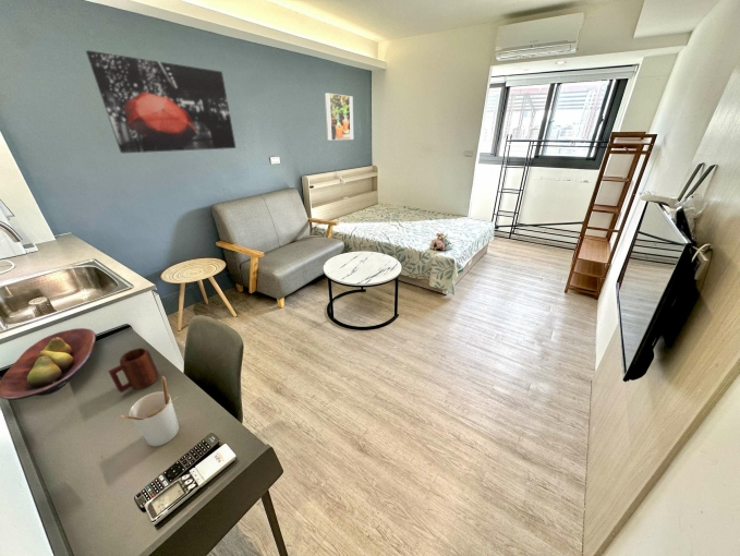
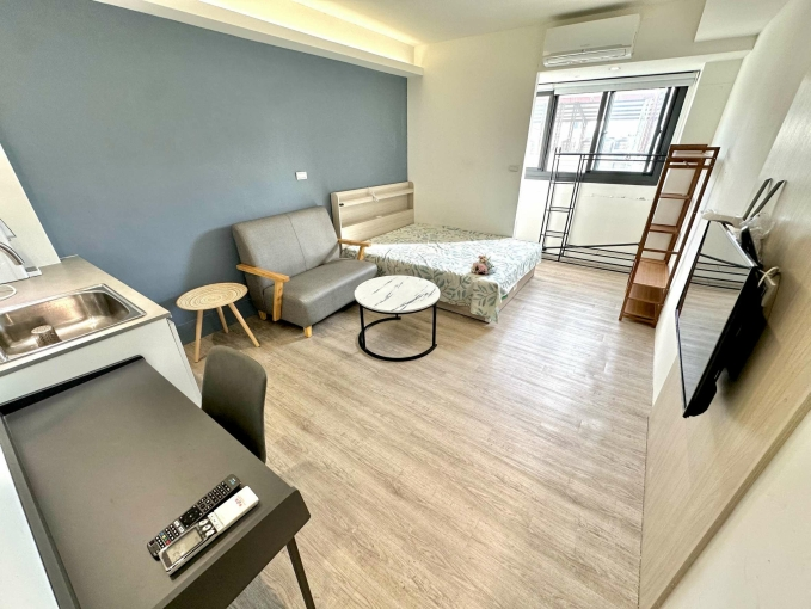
- mug (134, 371)
- fruit bowl (52, 359)
- utensil holder (159, 415)
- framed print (339, 118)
- wall art (174, 109)
